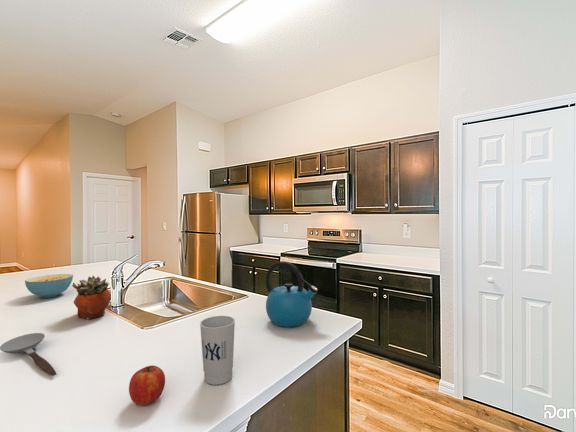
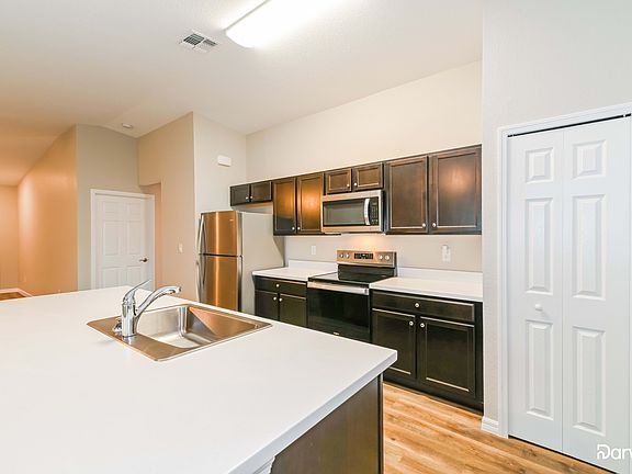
- fruit (147, 382)
- cereal bowl (50, 286)
- succulent planter (90, 295)
- kettle (291, 292)
- cup (218, 349)
- spoon (34, 354)
